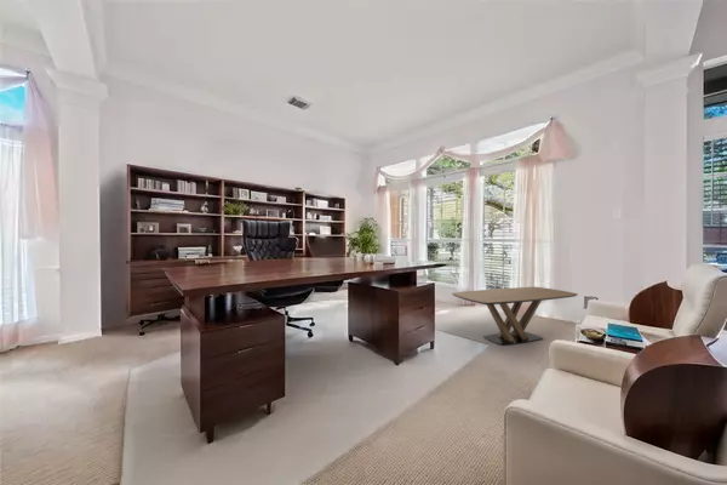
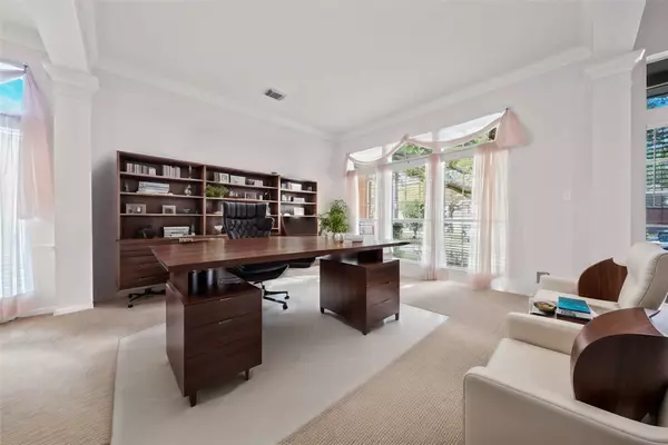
- coffee table (514, 315)
